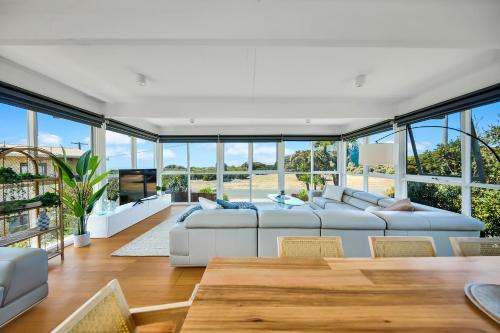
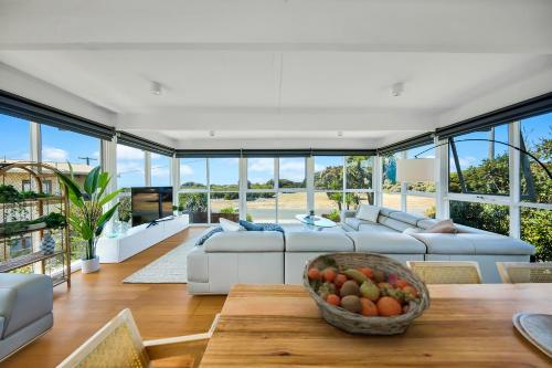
+ fruit basket (361, 287)
